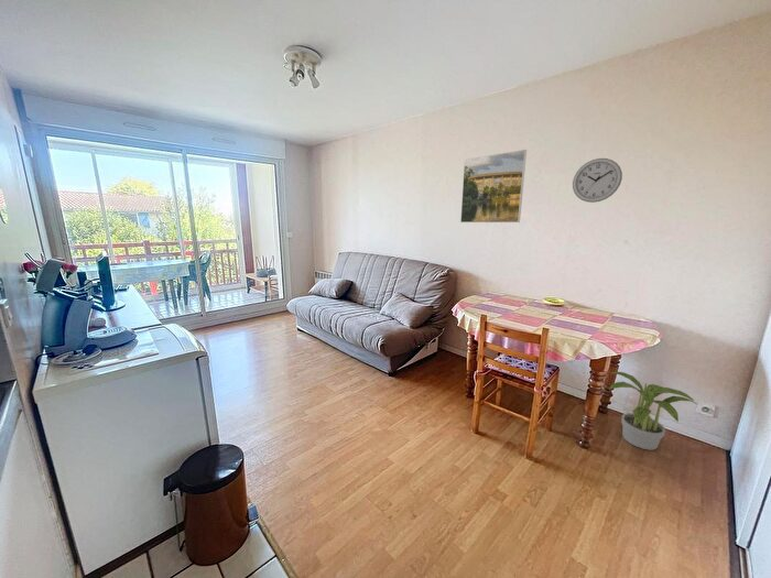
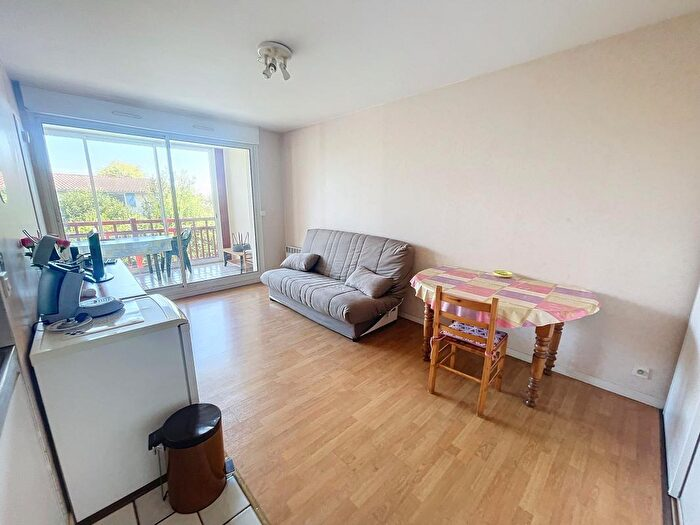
- potted plant (645, 412)
- wall clock (596, 181)
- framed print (490, 189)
